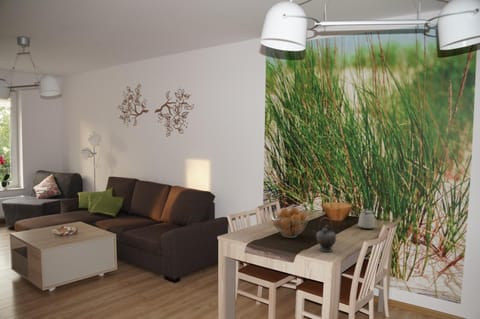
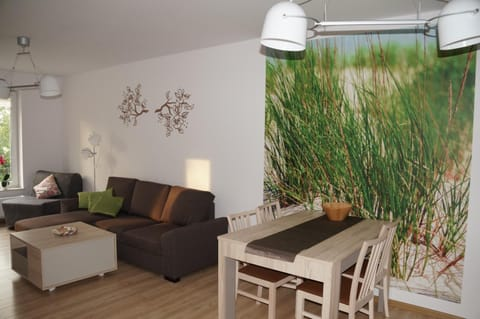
- fruit basket (289, 221)
- kettle (368, 214)
- teapot (324, 233)
